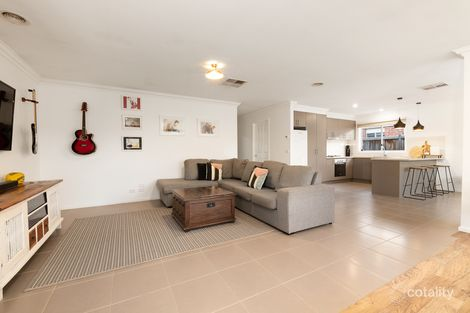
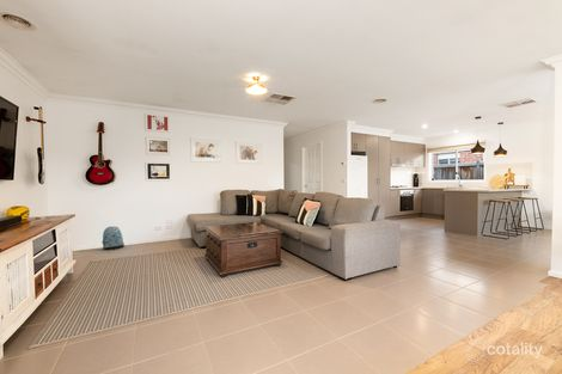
+ backpack (112, 237)
